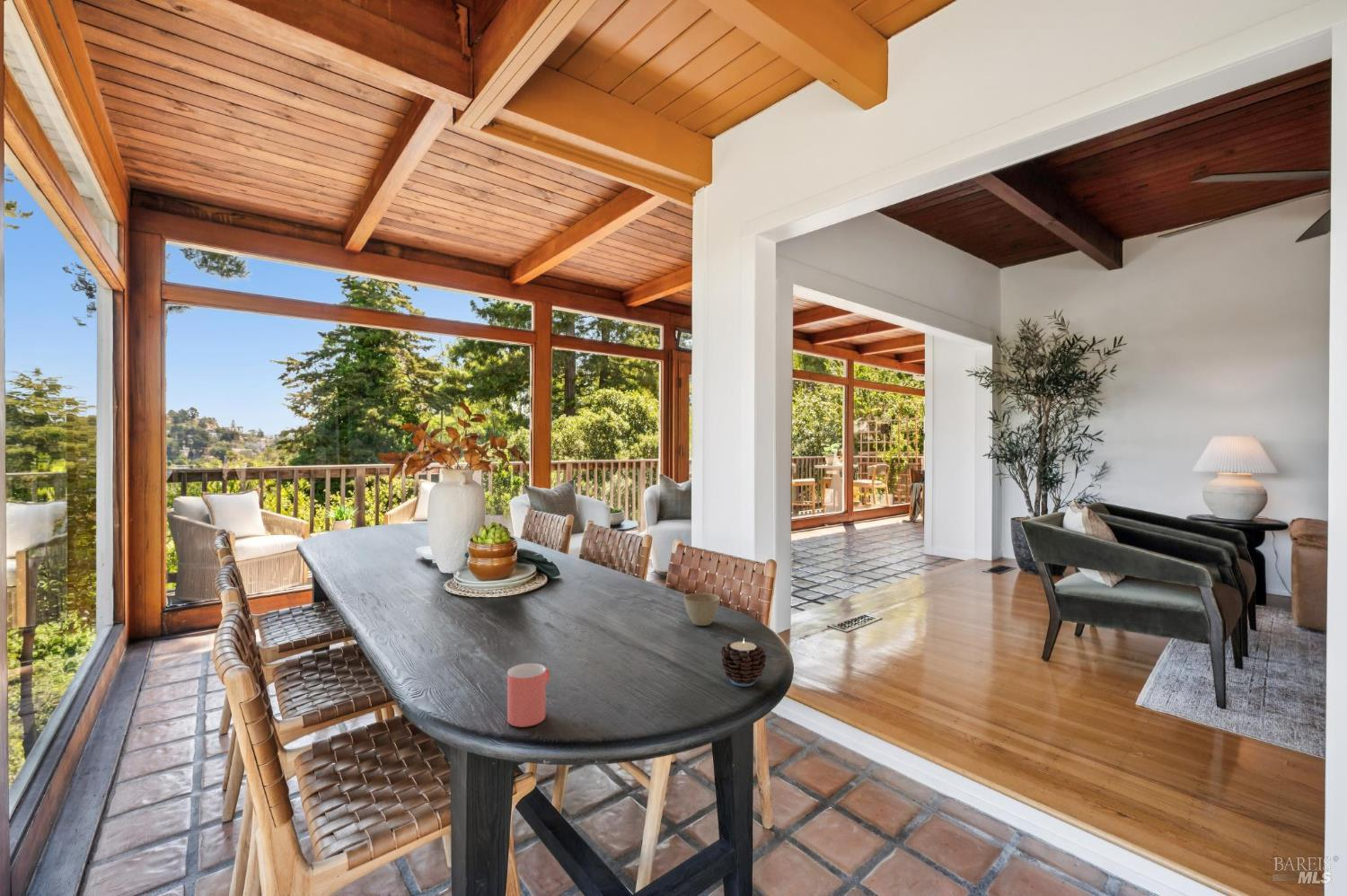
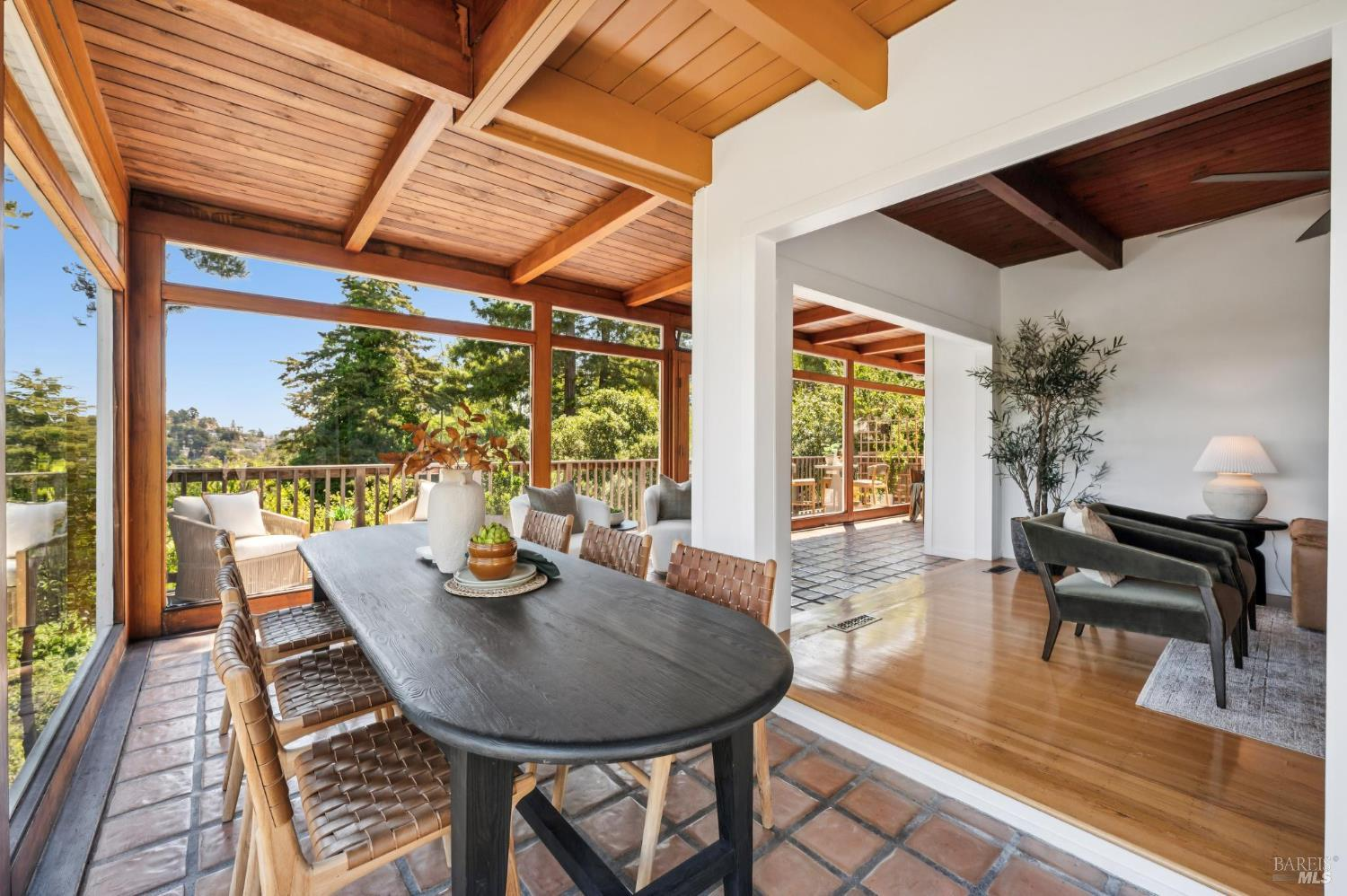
- cup (532, 690)
- candle (743, 659)
- flower pot (701, 610)
